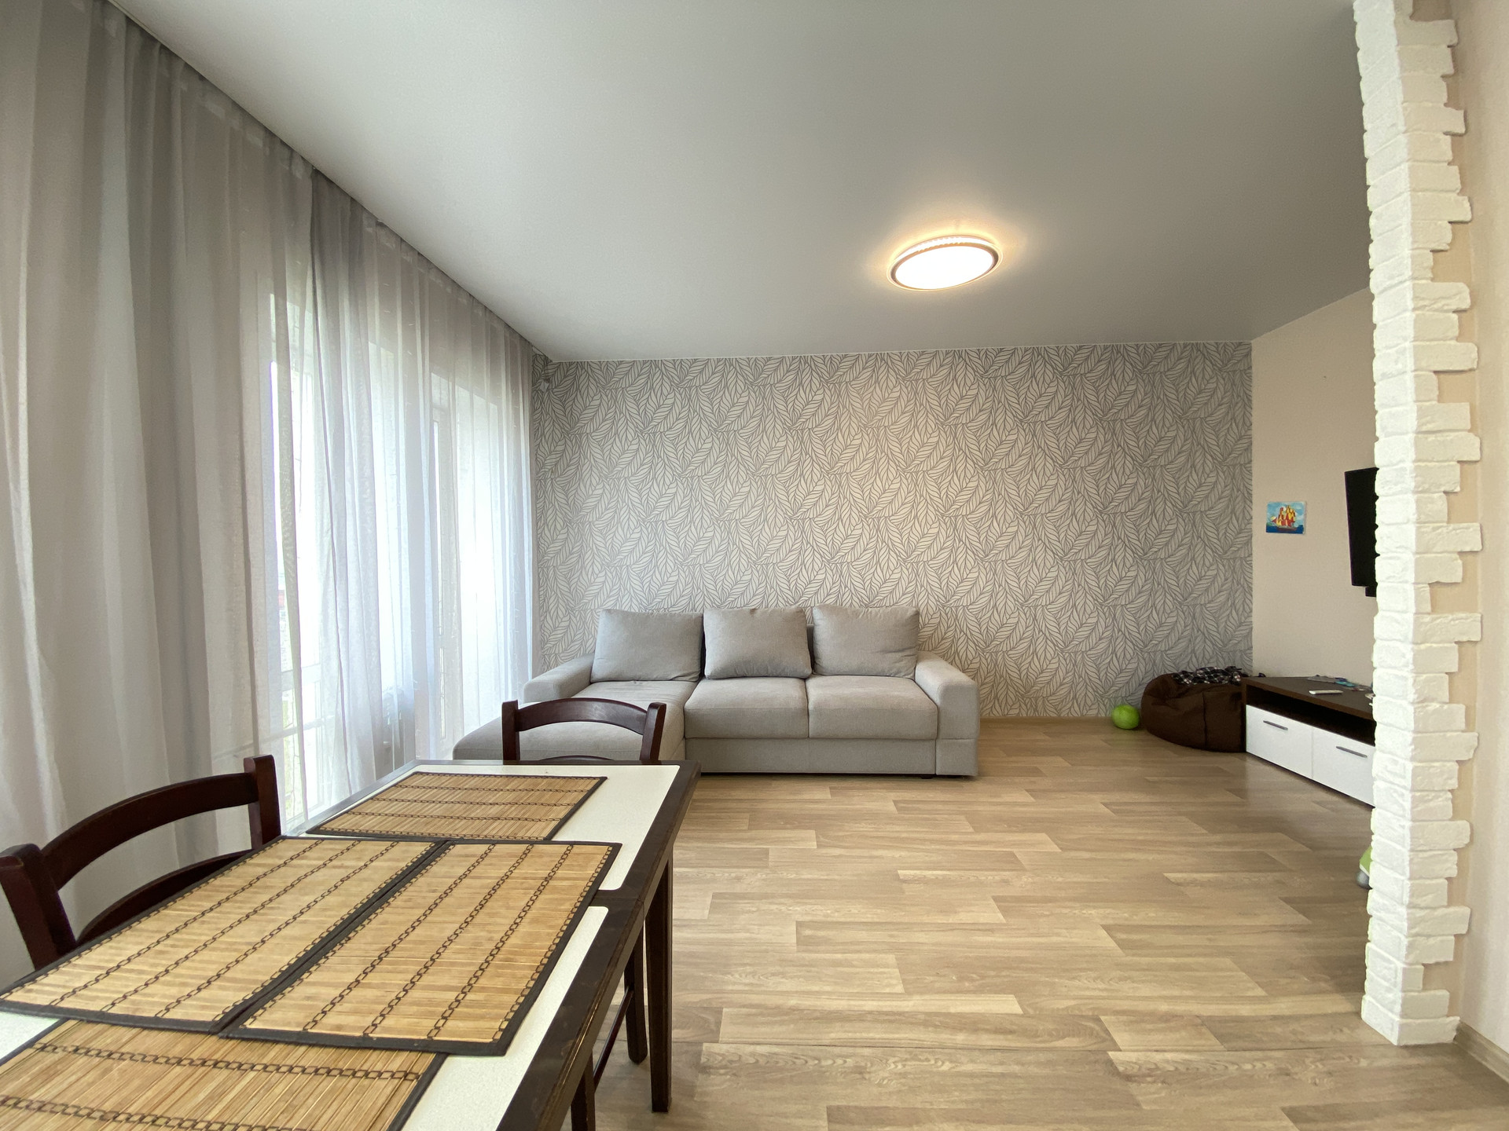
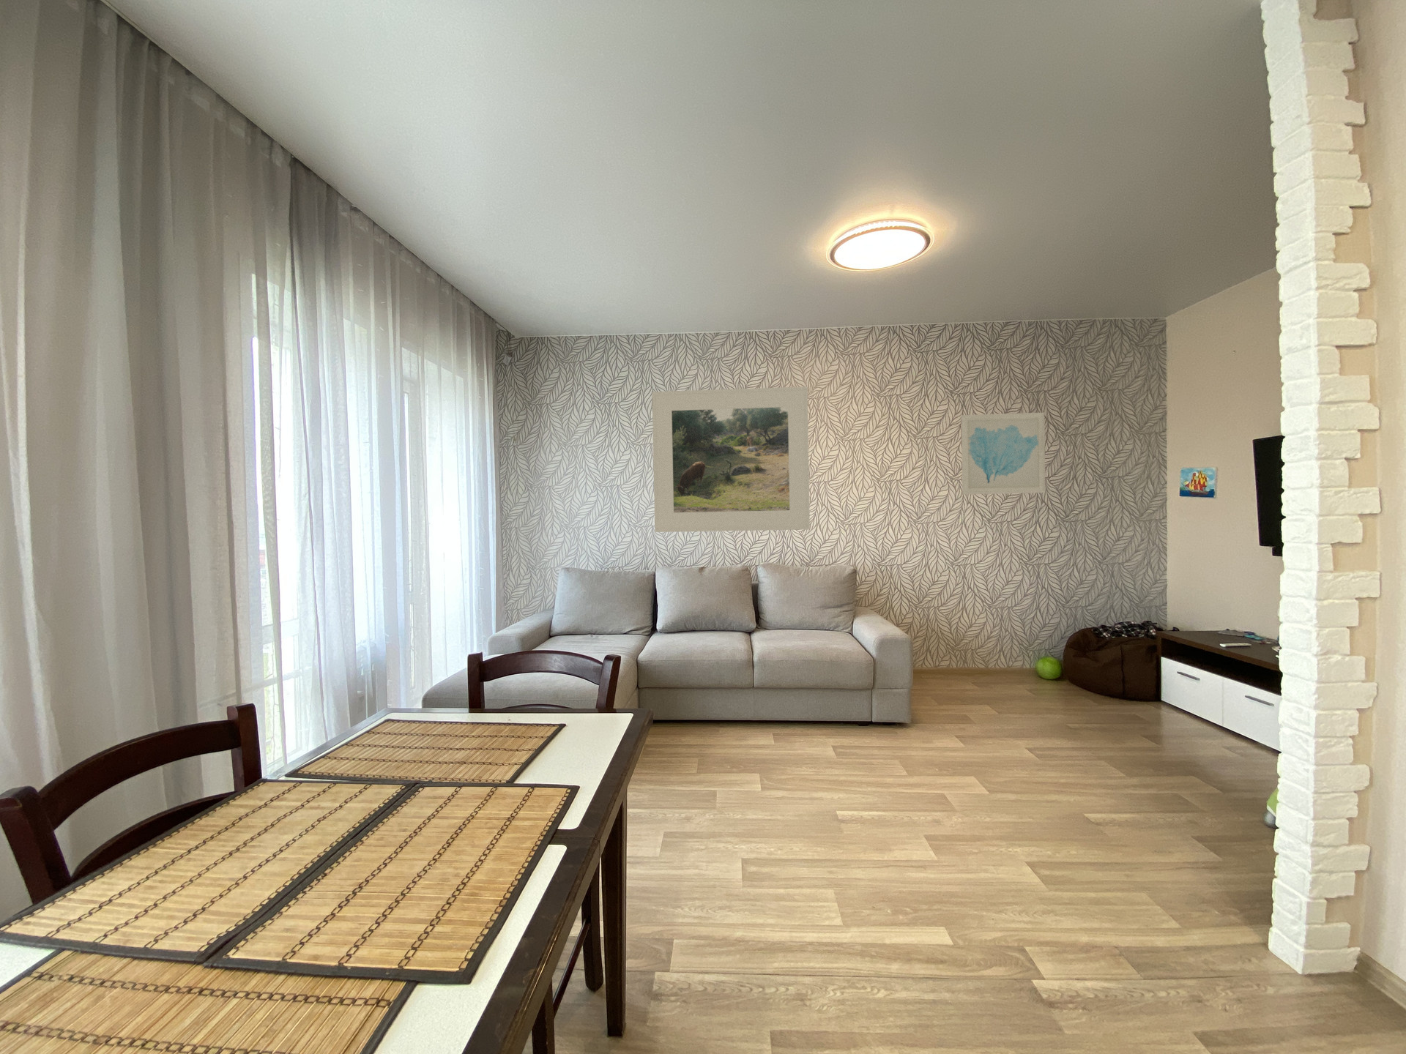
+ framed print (730, 459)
+ wall art (1003, 454)
